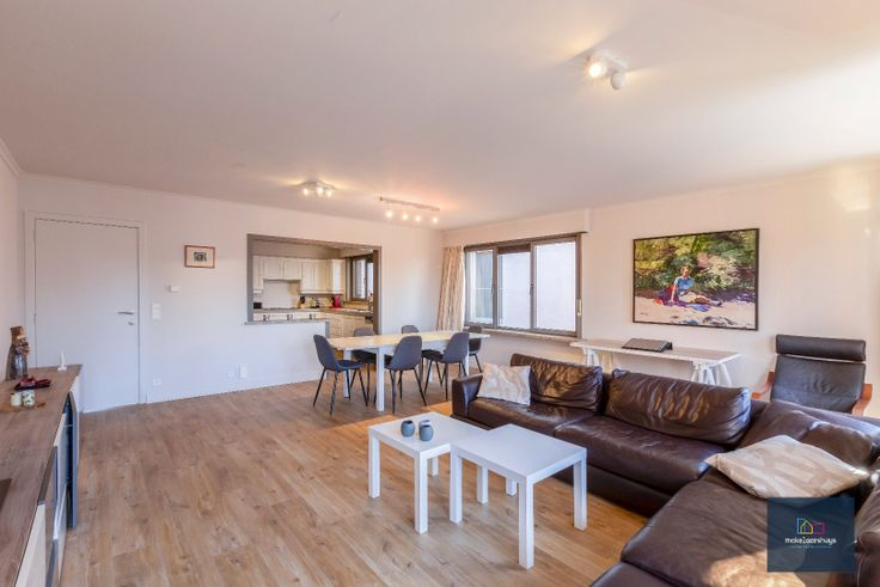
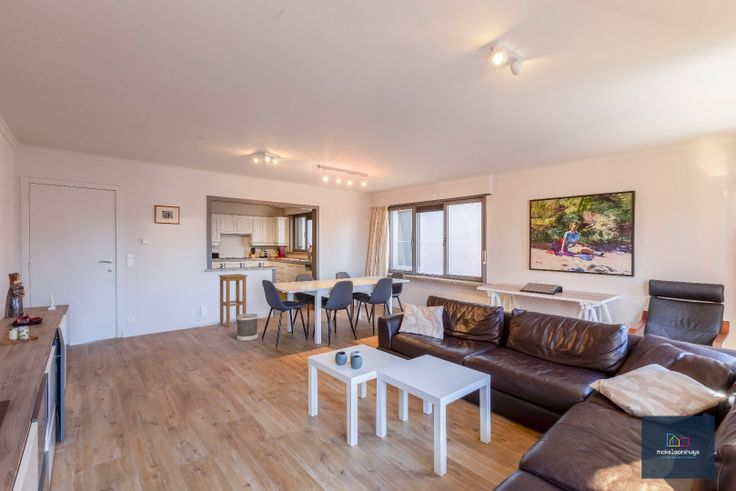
+ stool (232, 301)
+ wastebasket (247, 327)
